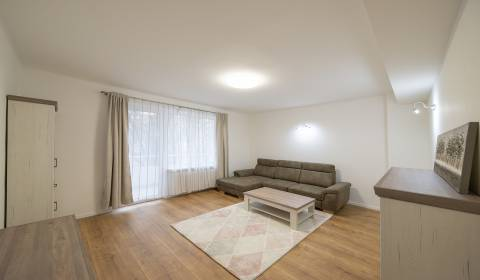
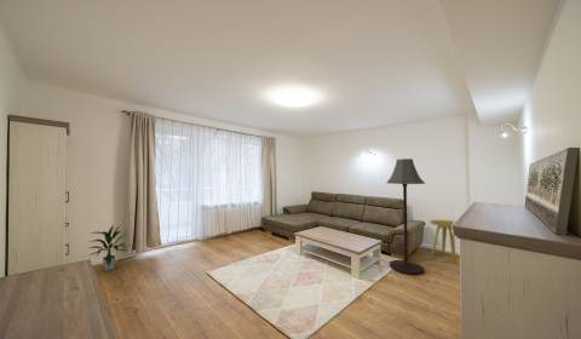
+ indoor plant (109, 247)
+ floor lamp (404, 213)
+ side table (450, 240)
